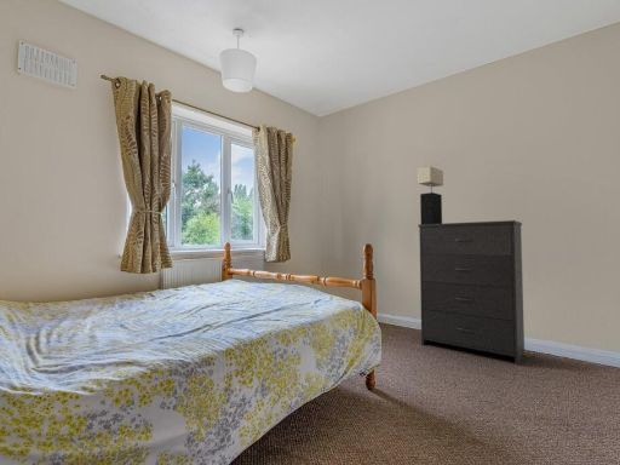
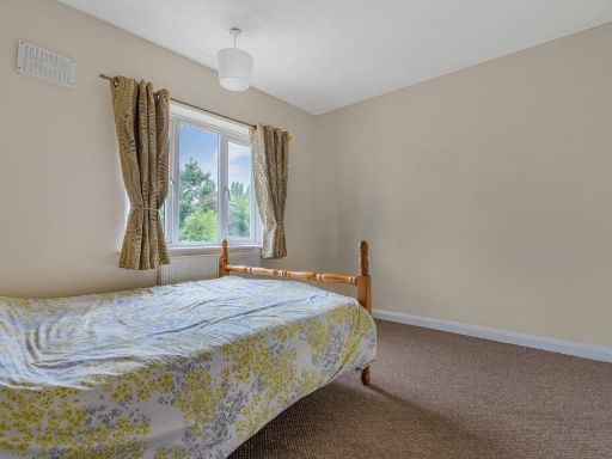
- dresser (469, 285)
- table lamp (430, 196)
